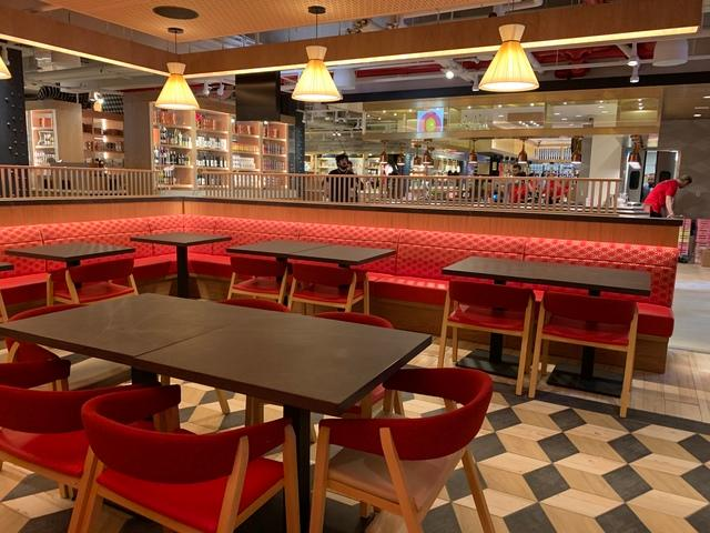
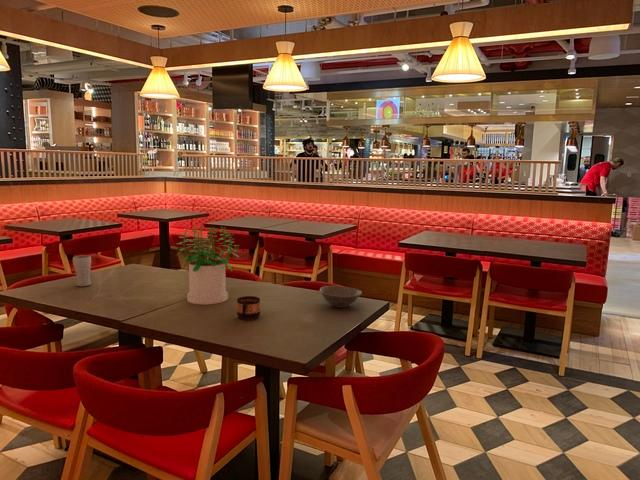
+ bowl (340, 297)
+ cup (247, 308)
+ drinking glass (82, 271)
+ potted plant (206, 261)
